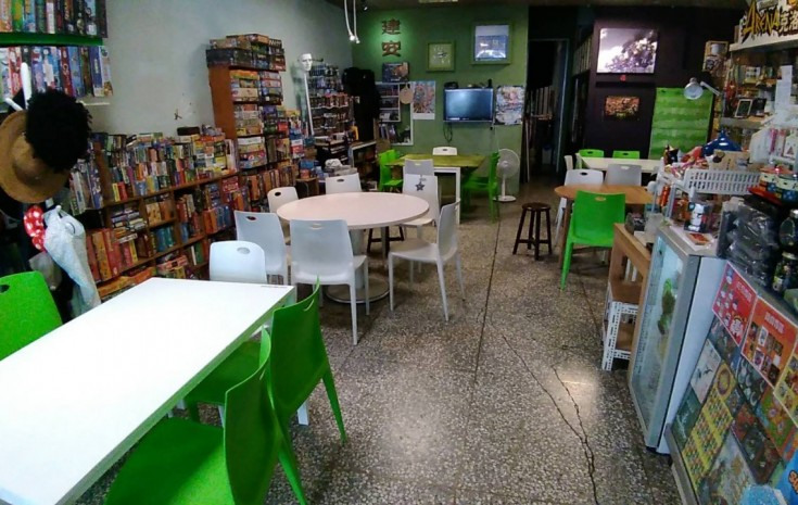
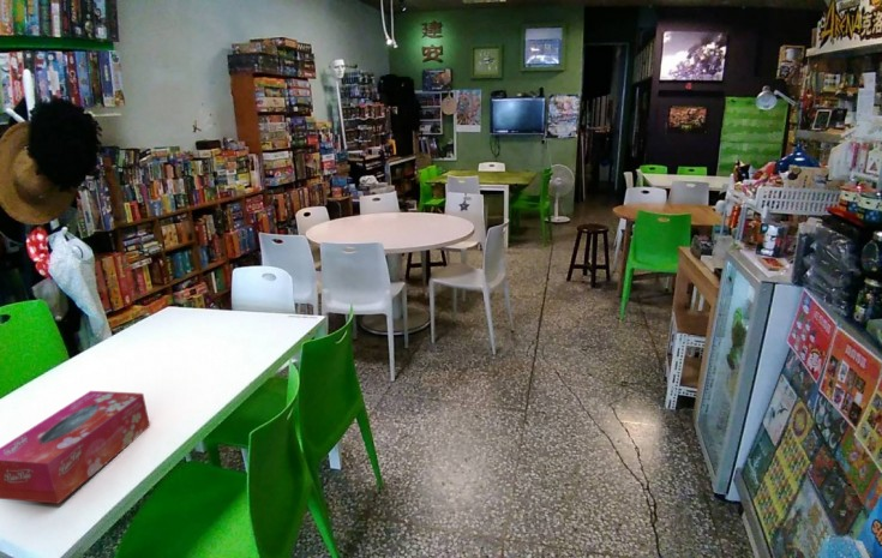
+ tissue box (76, 440)
